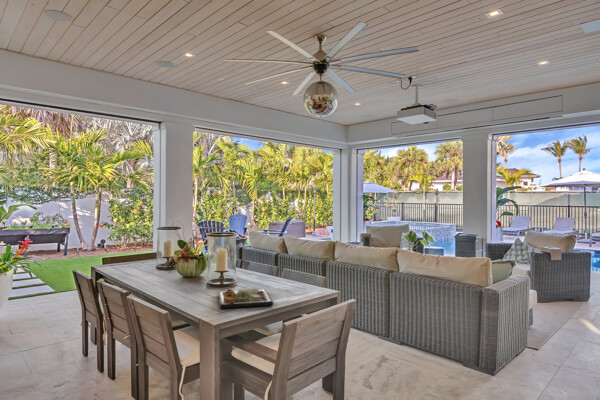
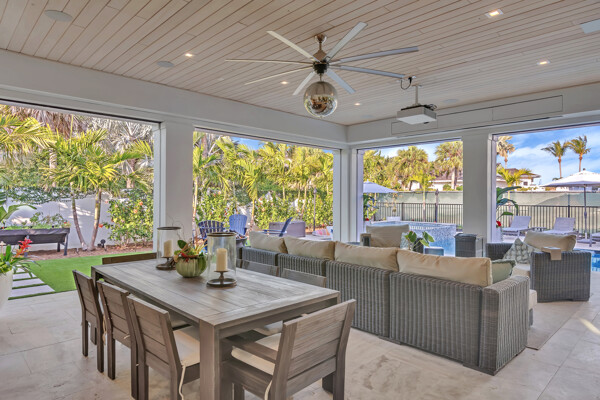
- dinner plate (244, 295)
